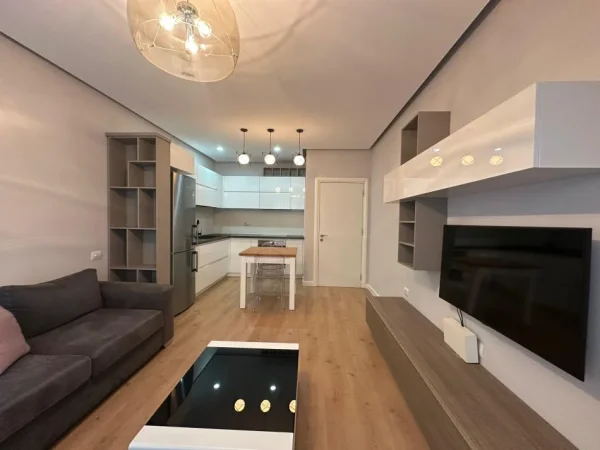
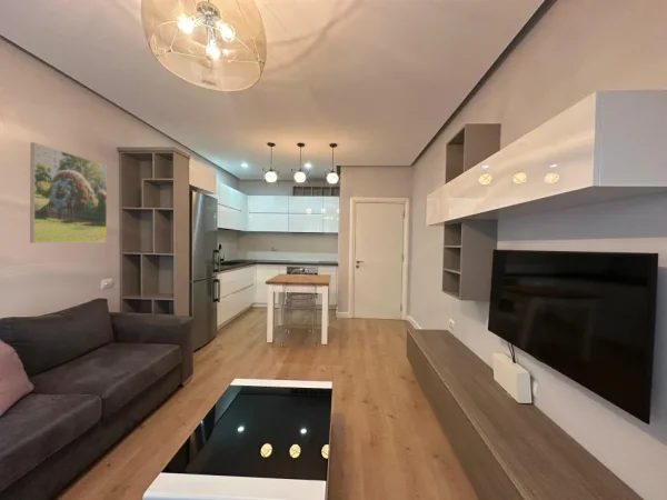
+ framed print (73, 199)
